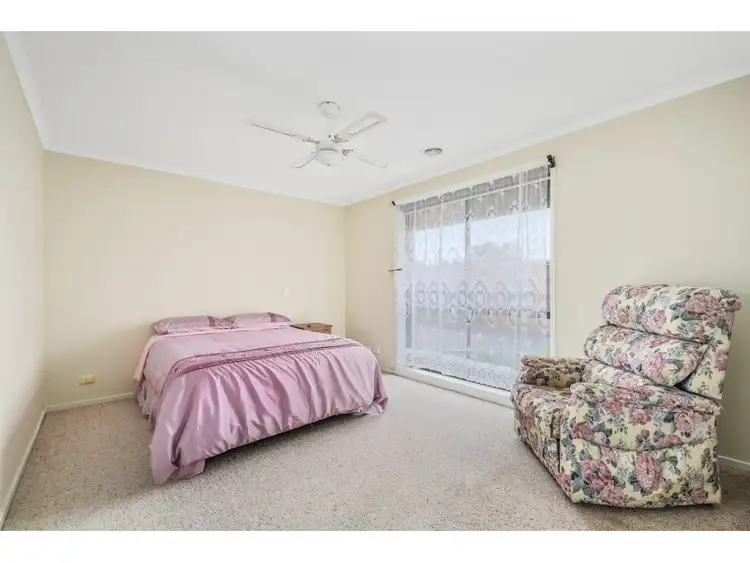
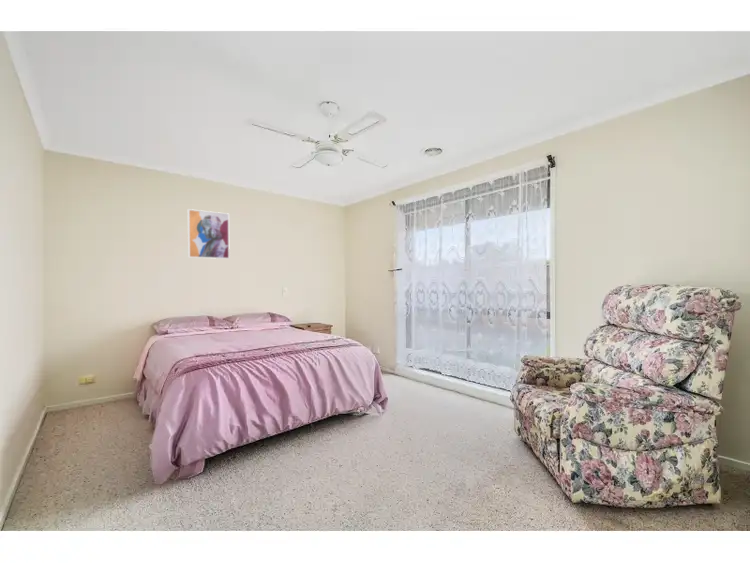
+ wall art (209, 234)
